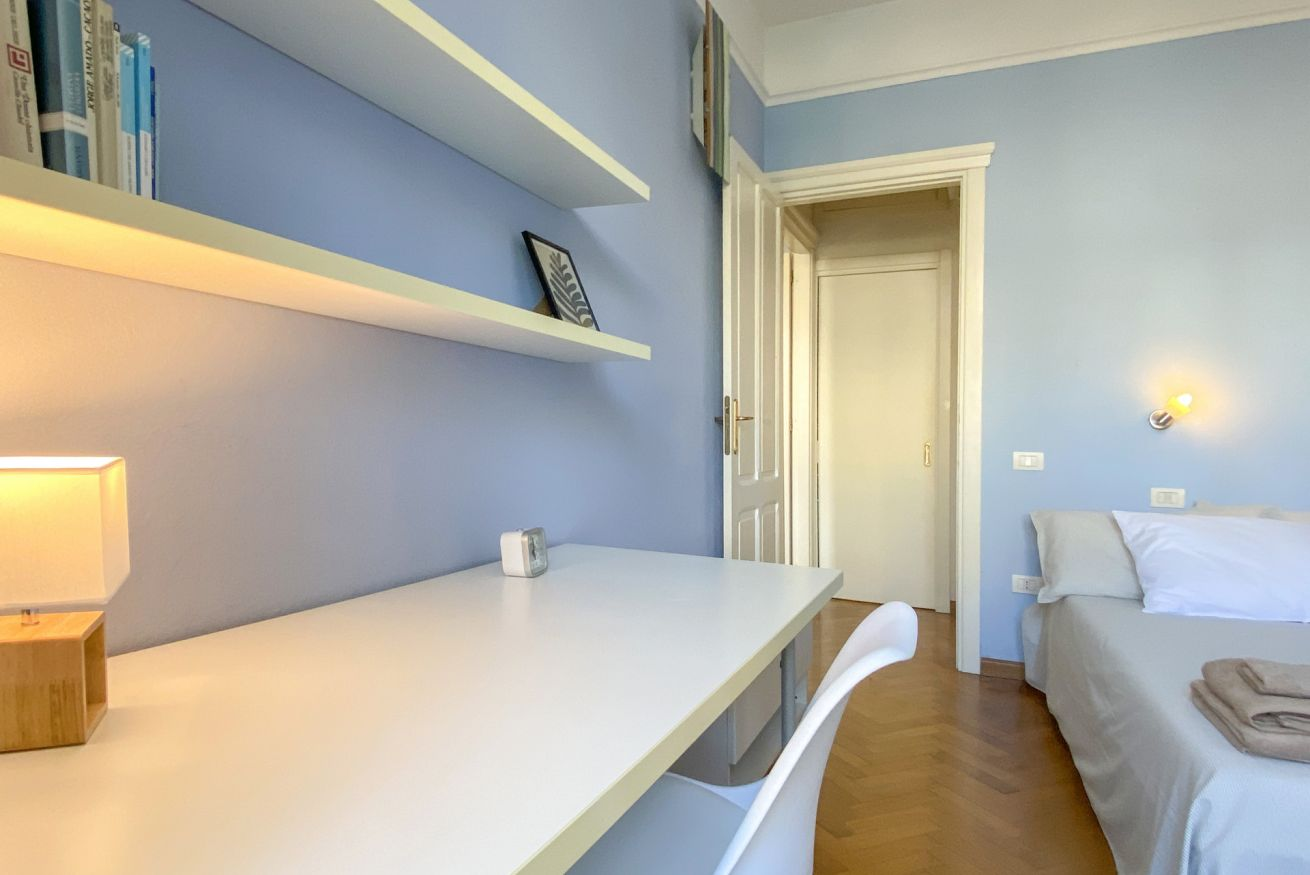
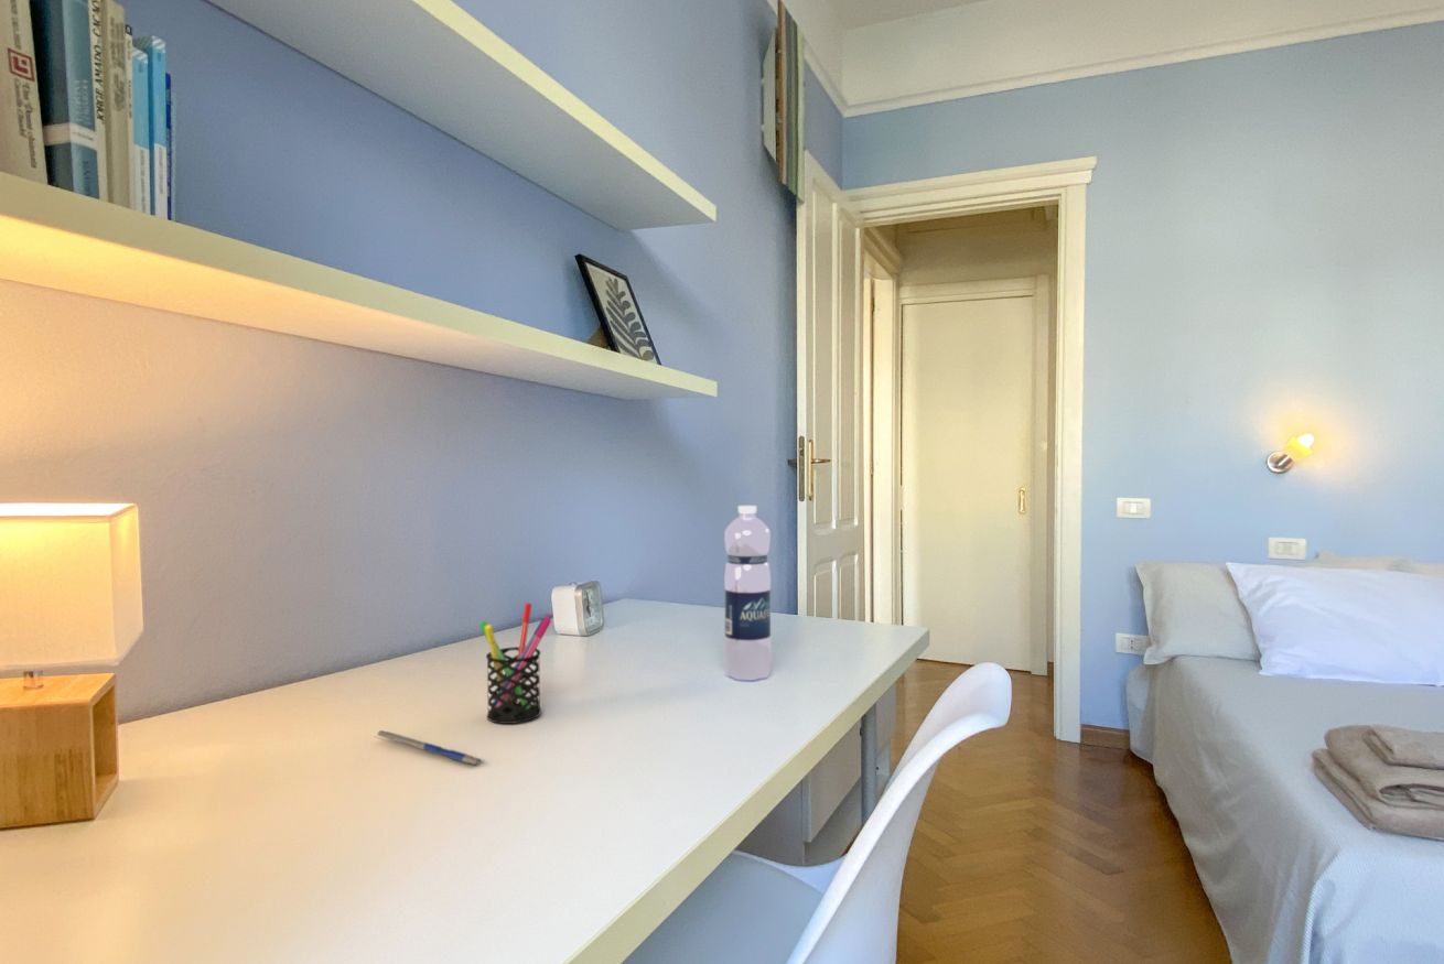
+ water bottle (747, 591)
+ pen holder (509, 660)
+ pen (425, 746)
